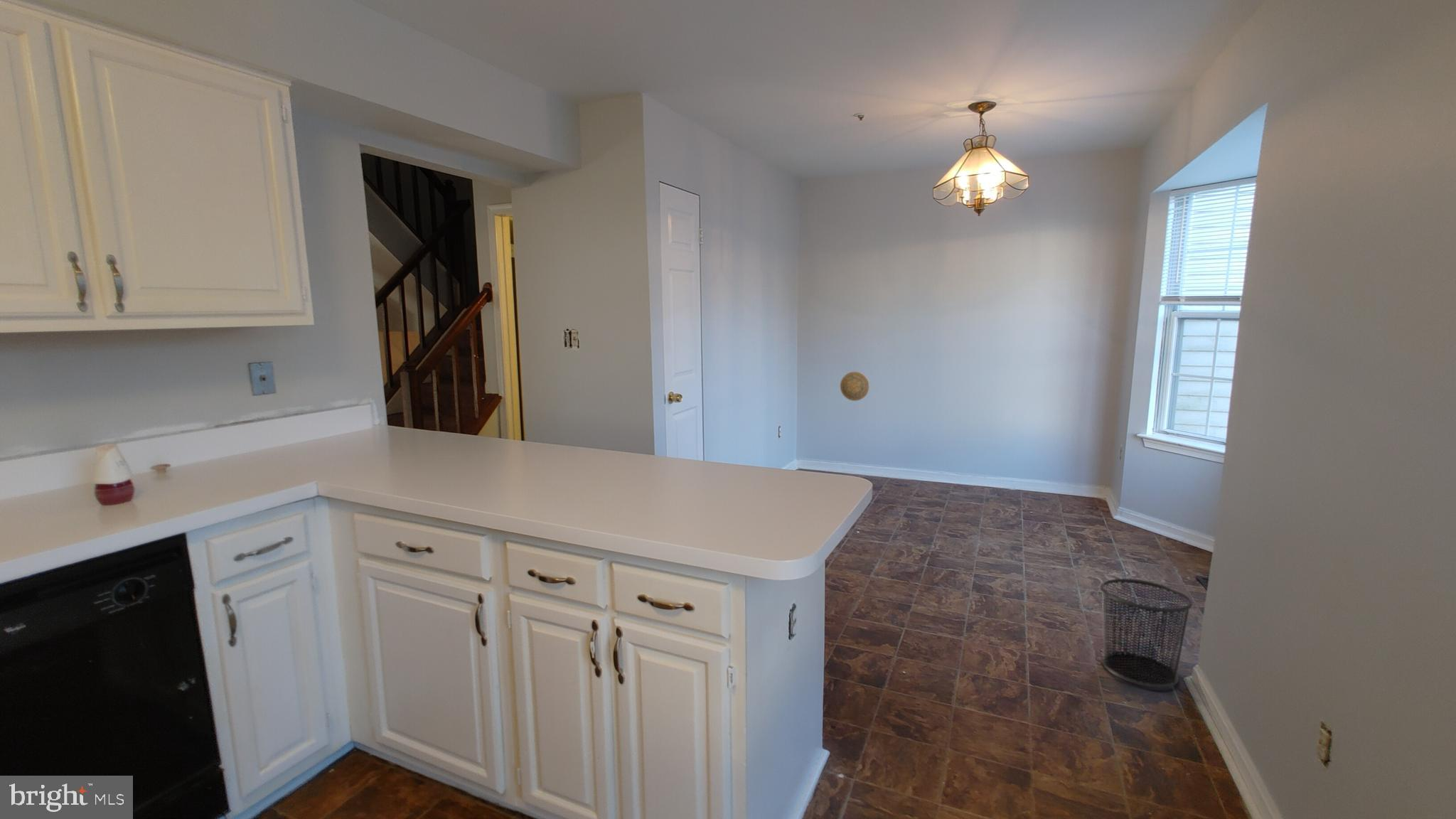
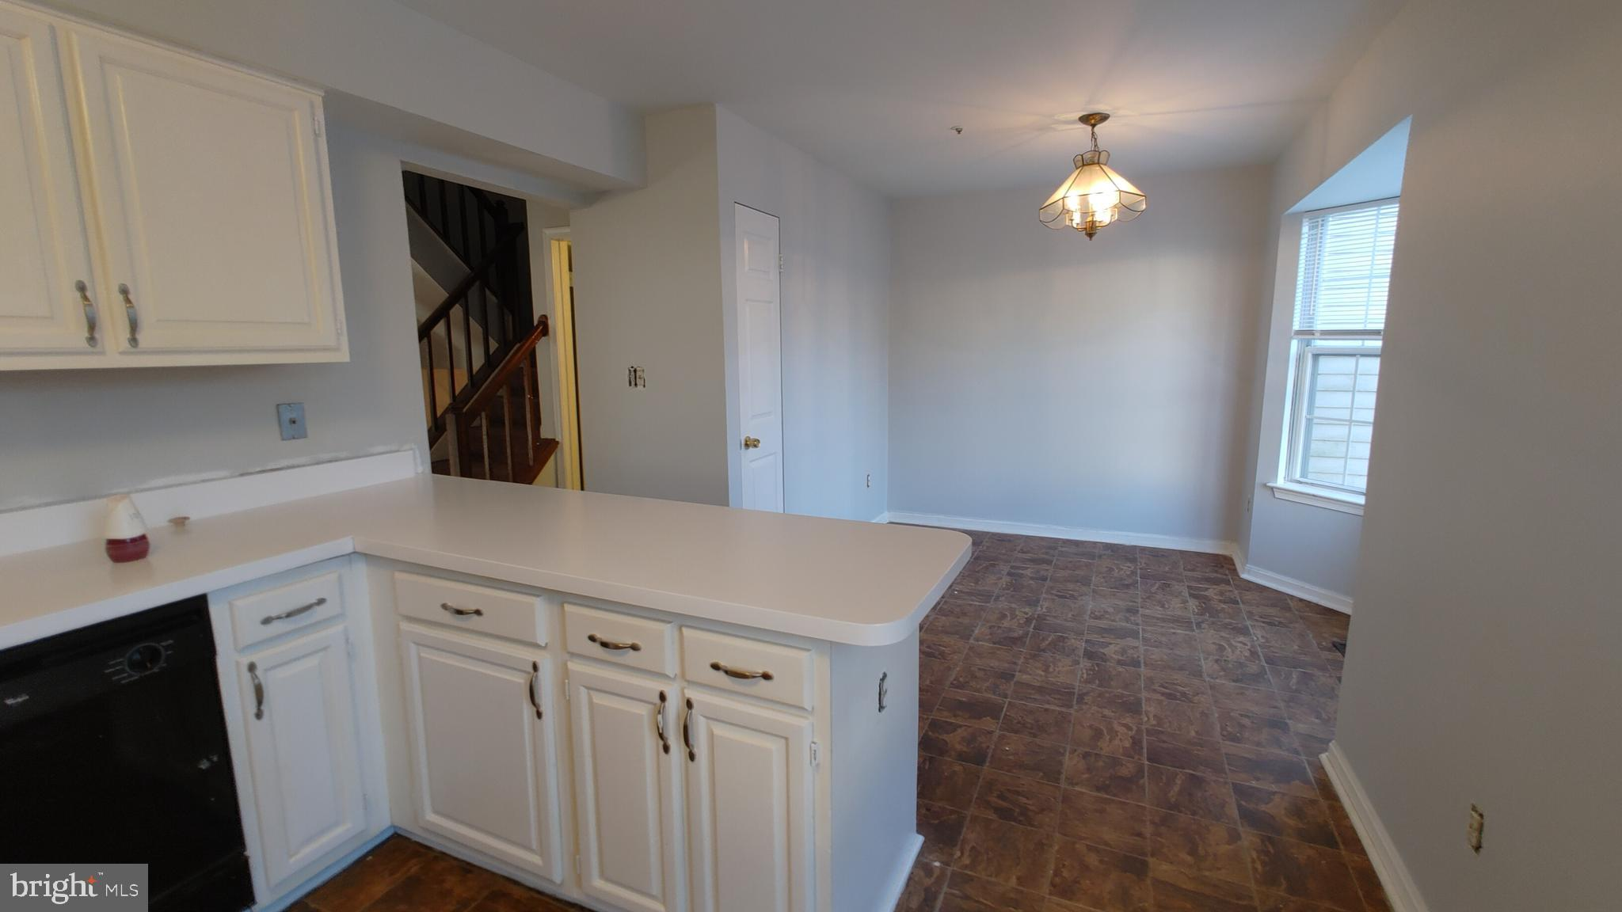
- waste bin (1142, 631)
- decorative plate (854, 386)
